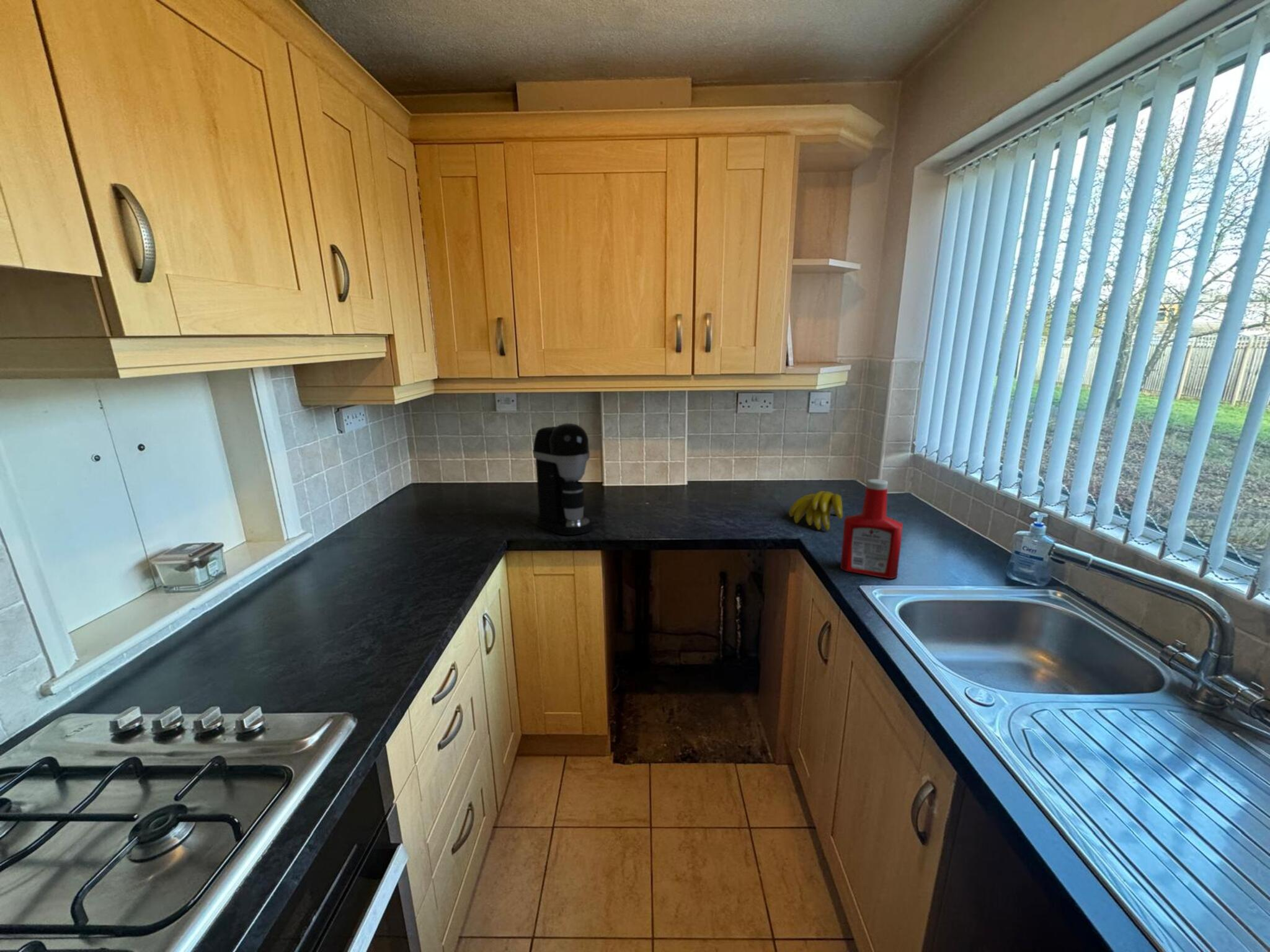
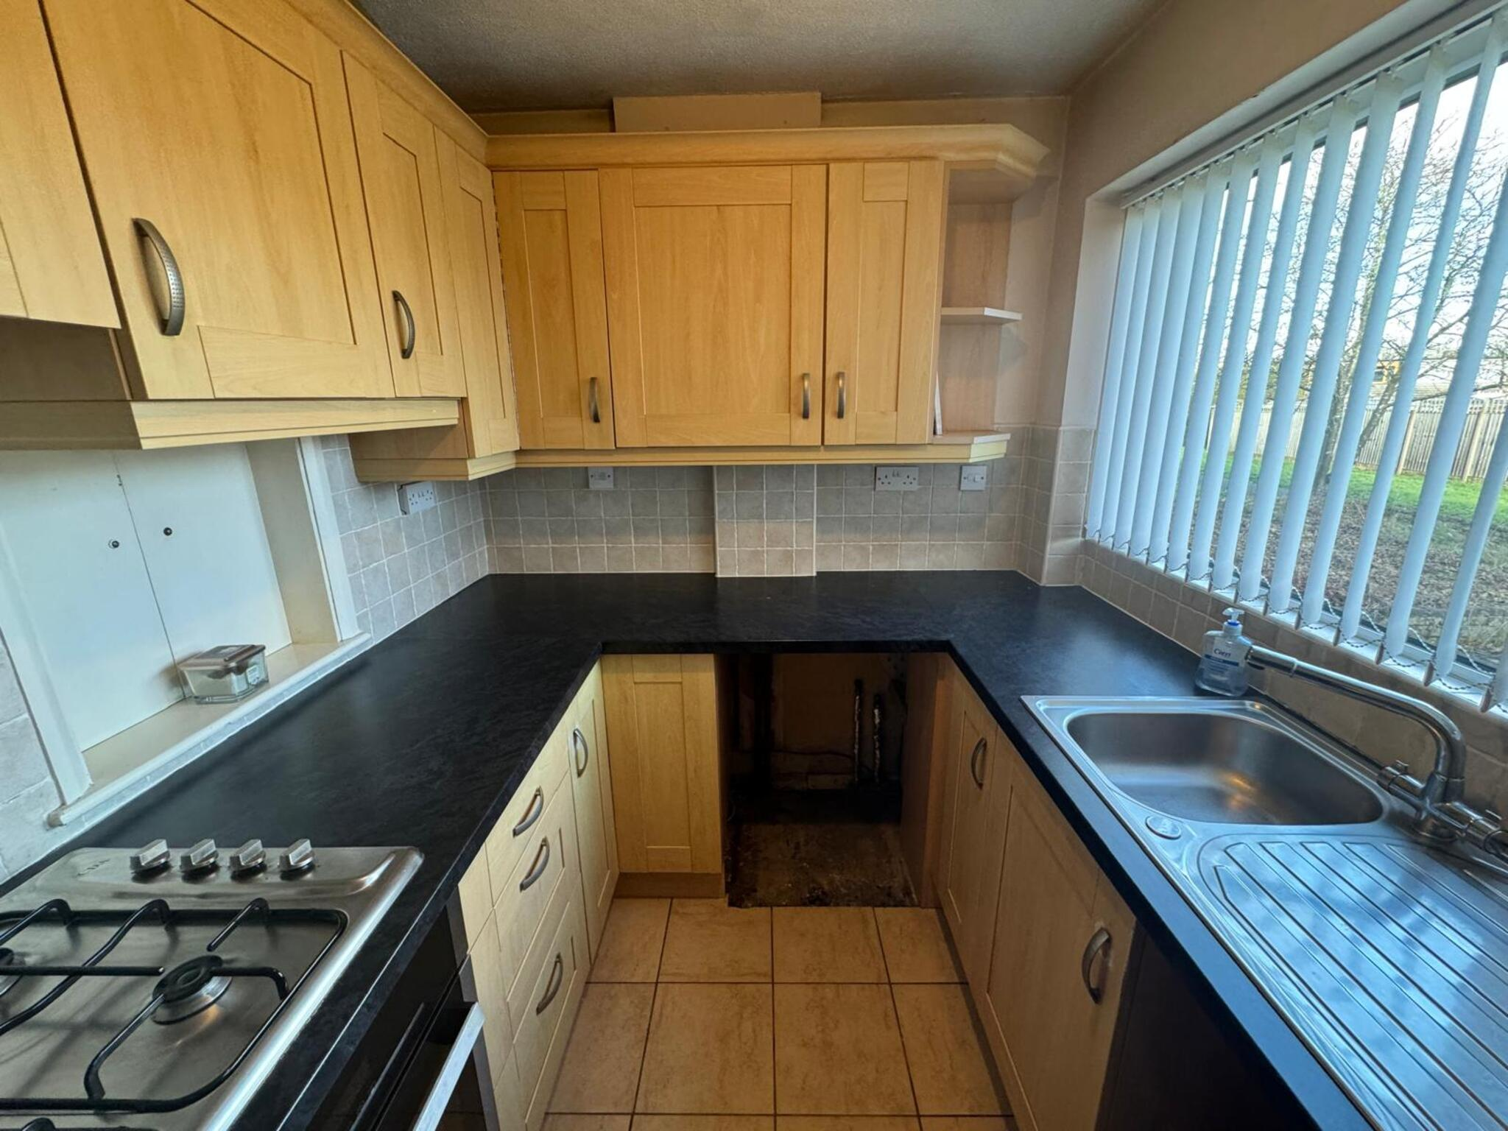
- soap bottle (873, 527)
- banana (827, 506)
- coffee maker (562, 475)
